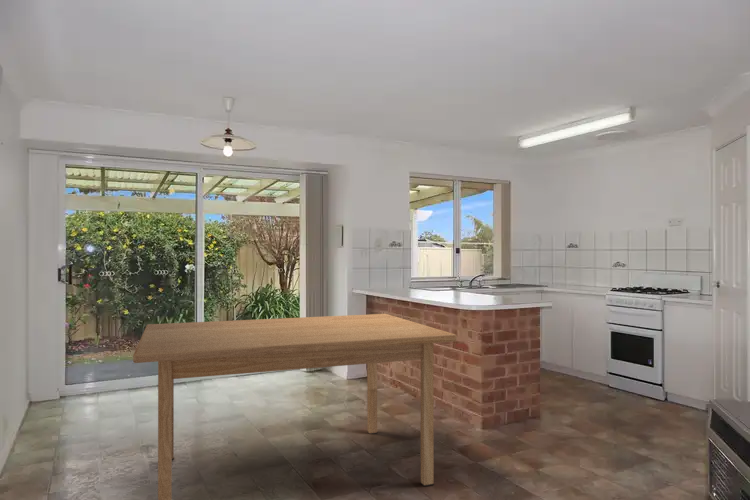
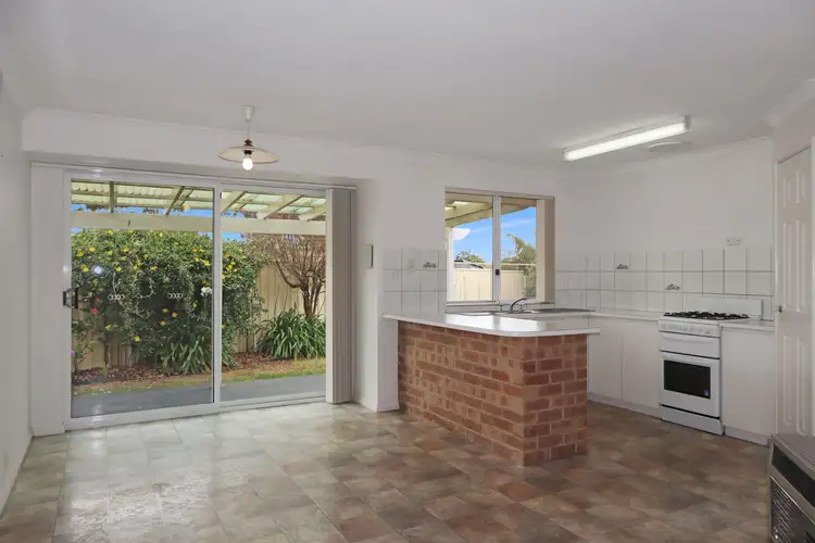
- table (291, 369)
